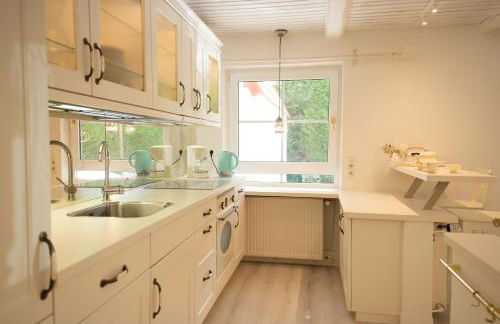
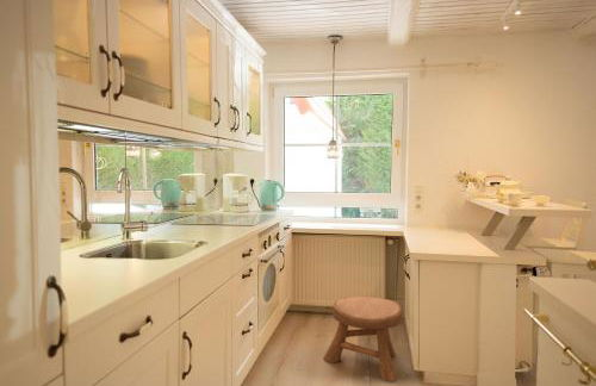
+ stool (361, 334)
